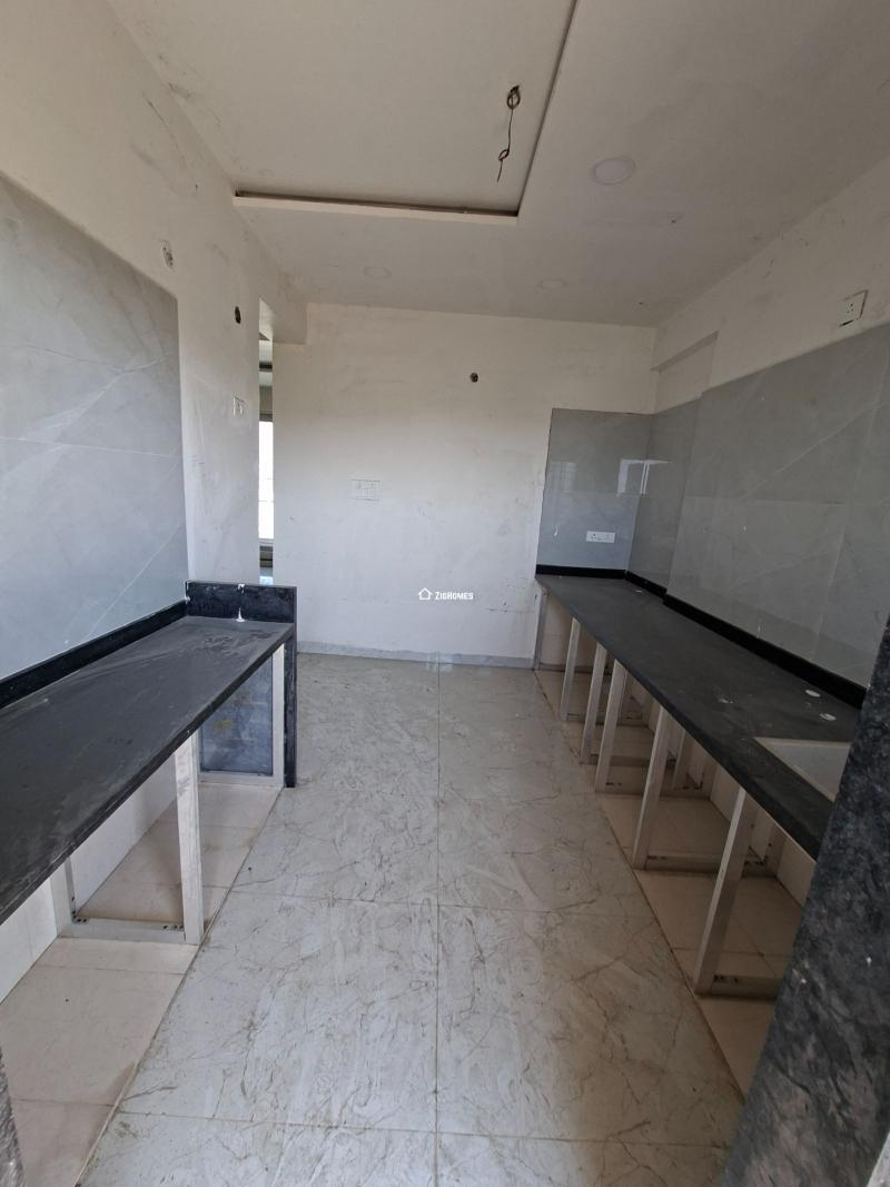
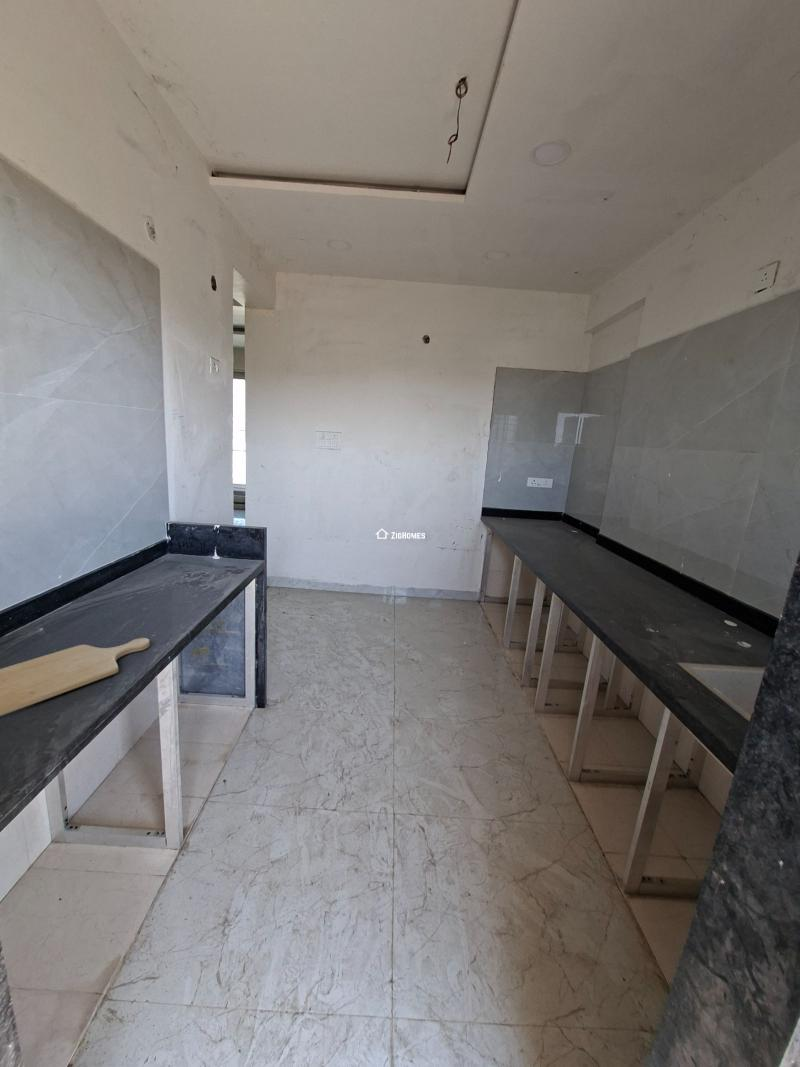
+ chopping board (65, 669)
